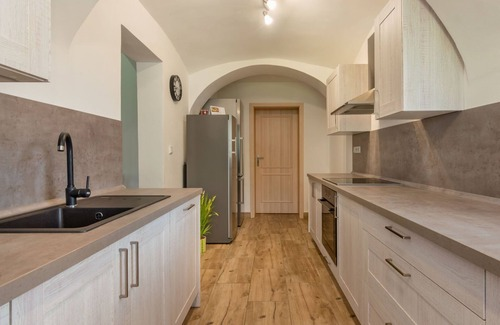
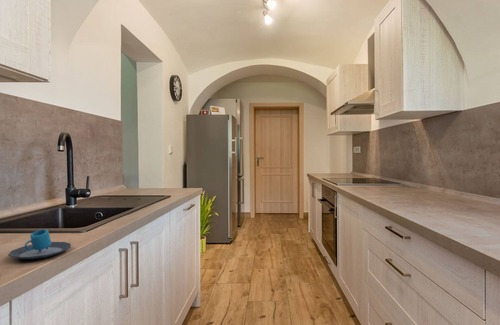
+ mug (41, 241)
